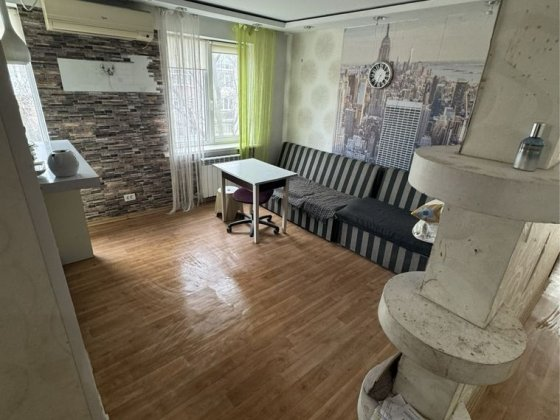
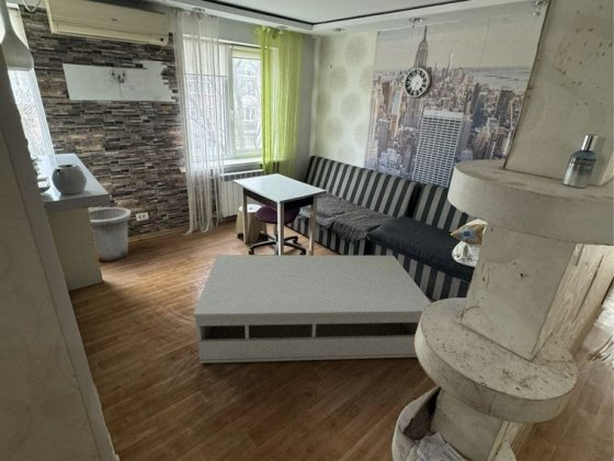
+ coffee table (311, 302)
+ trash can (109, 235)
